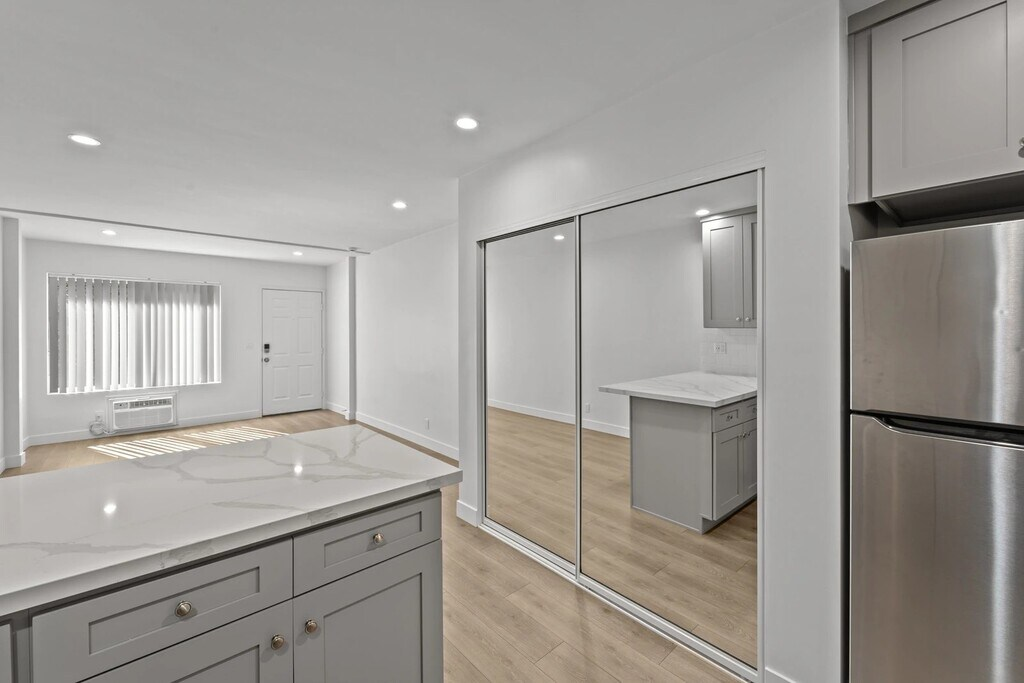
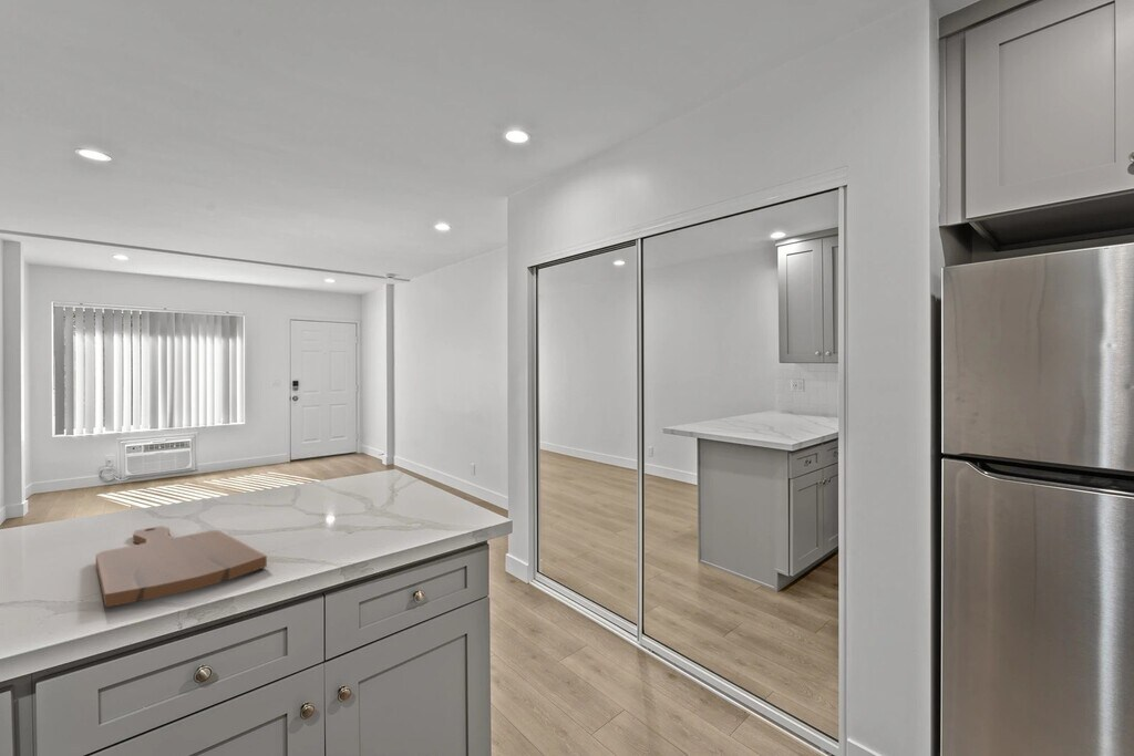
+ cutting board (173, 558)
